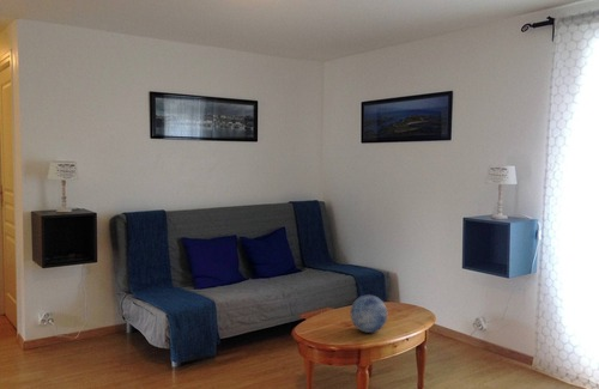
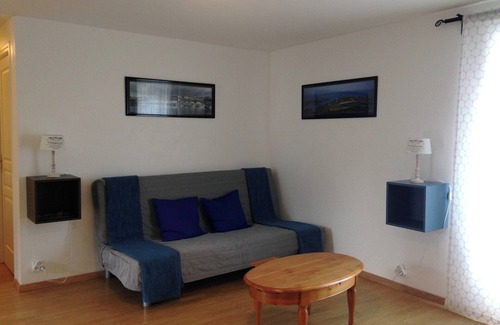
- decorative orb (368, 314)
